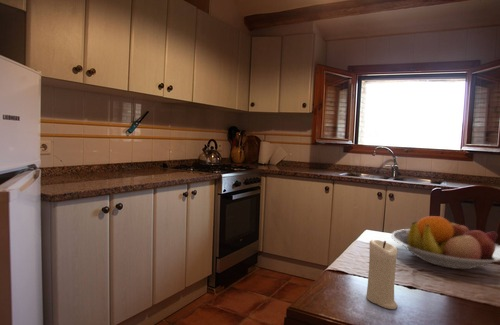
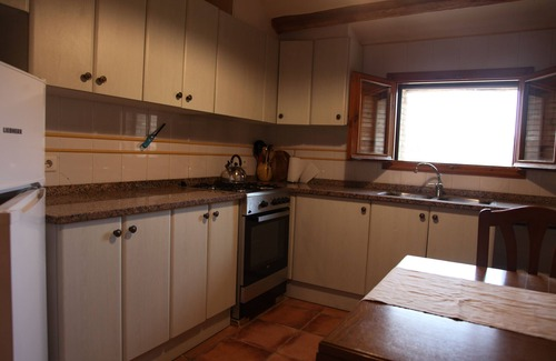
- candle (383, 271)
- fruit bowl (447, 238)
